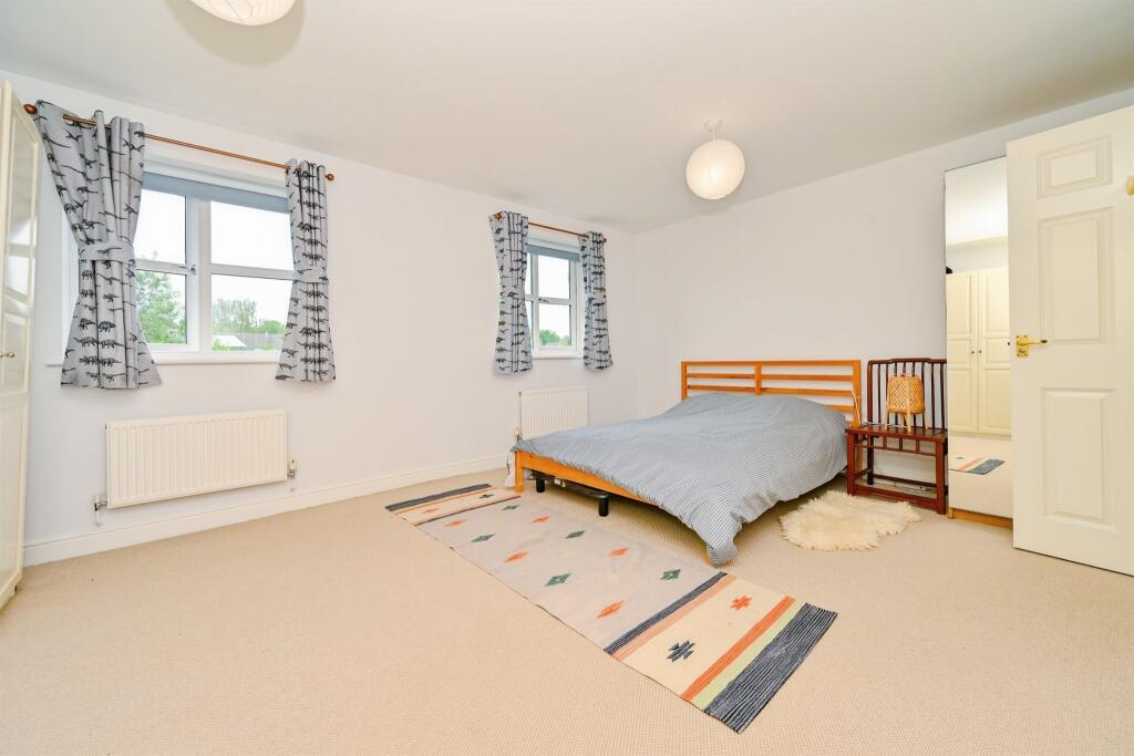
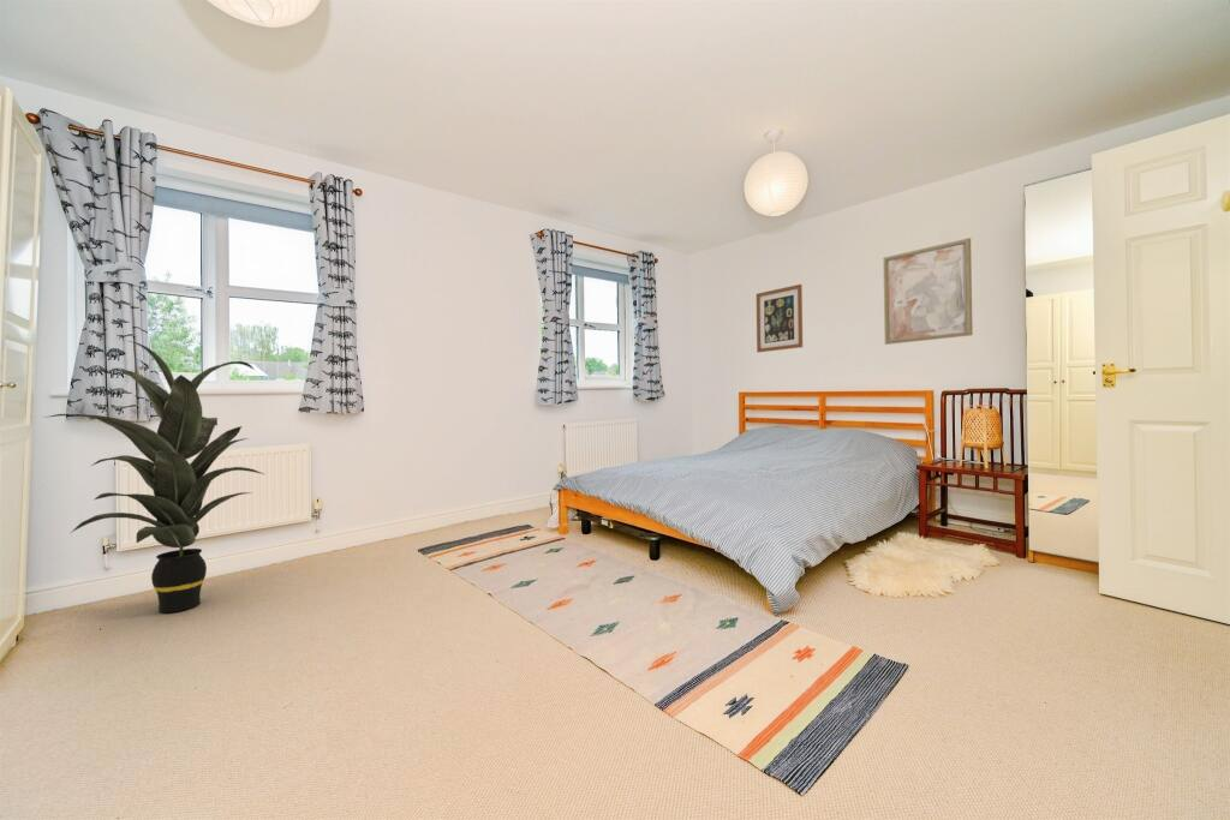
+ wall art (925, 294)
+ indoor plant (166, 474)
+ wall art (778, 319)
